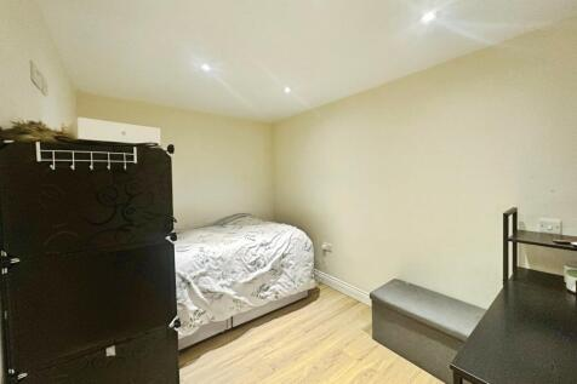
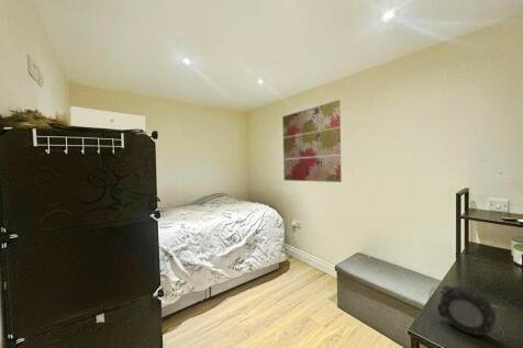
+ wall art (308, 145)
+ alarm clock (465, 308)
